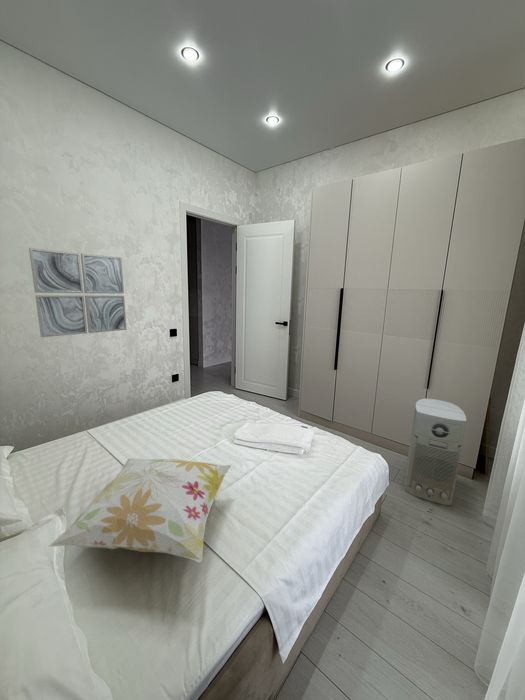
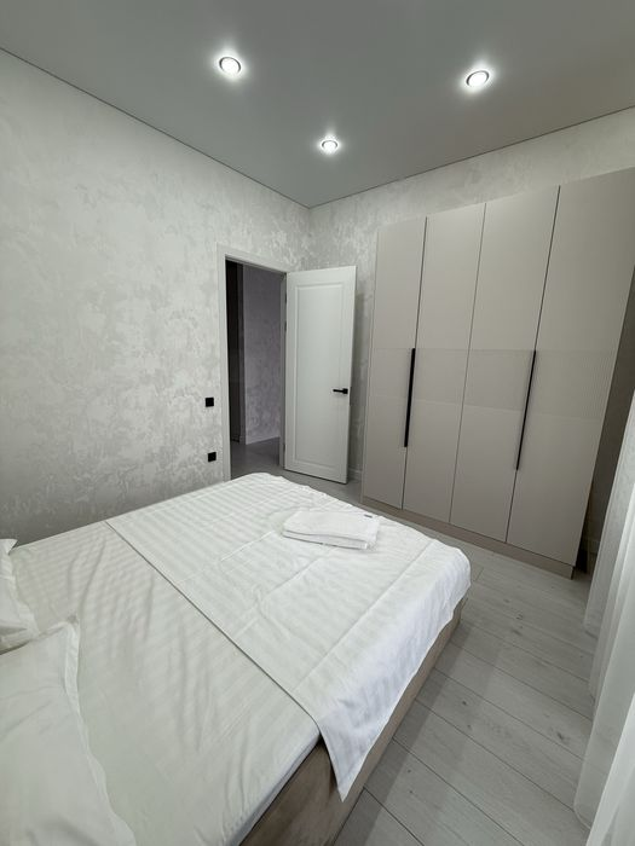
- wall art (85, 295)
- decorative pillow (157, 498)
- air purifier (432, 447)
